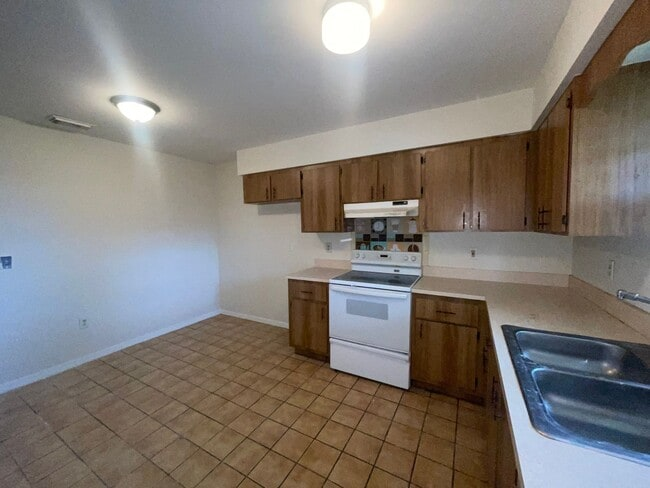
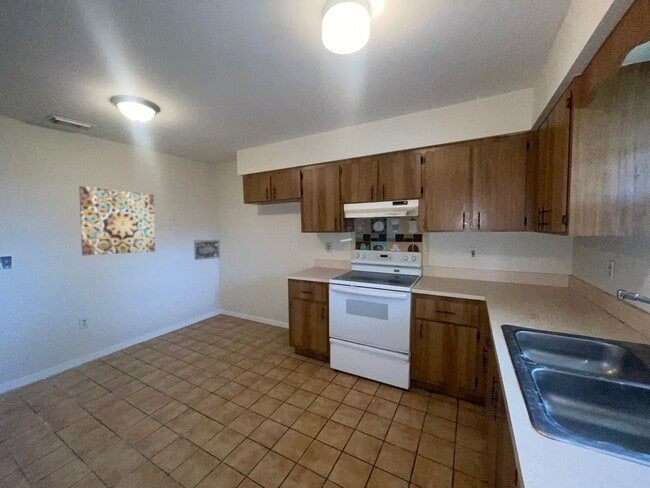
+ wall art (121, 222)
+ wall art (207, 249)
